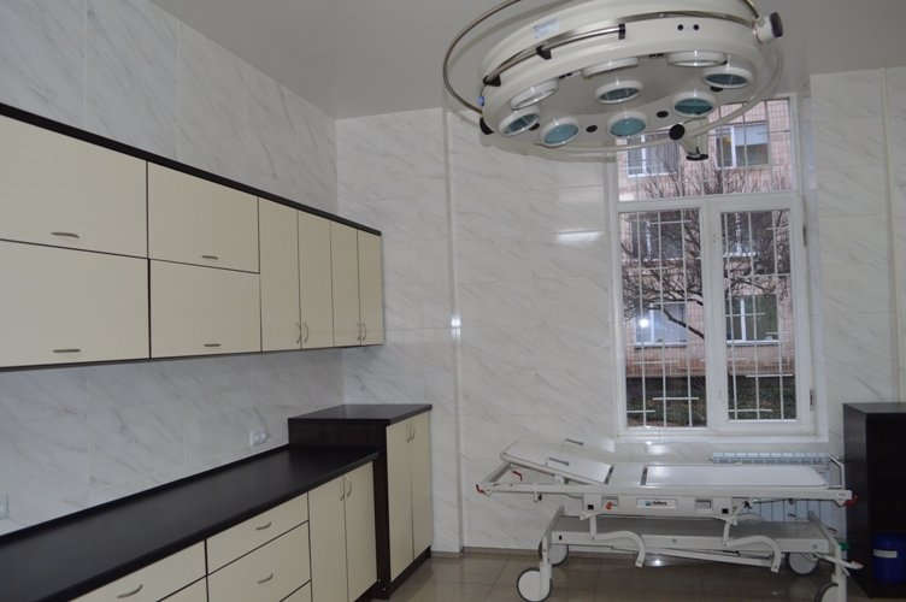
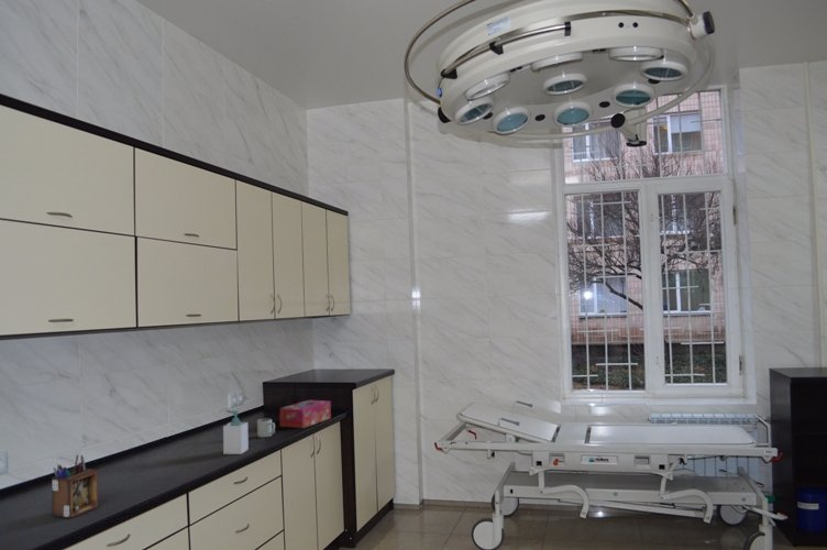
+ tissue box (306, 413)
+ cup (266, 428)
+ soap bottle (235, 431)
+ desk organizer (75, 484)
